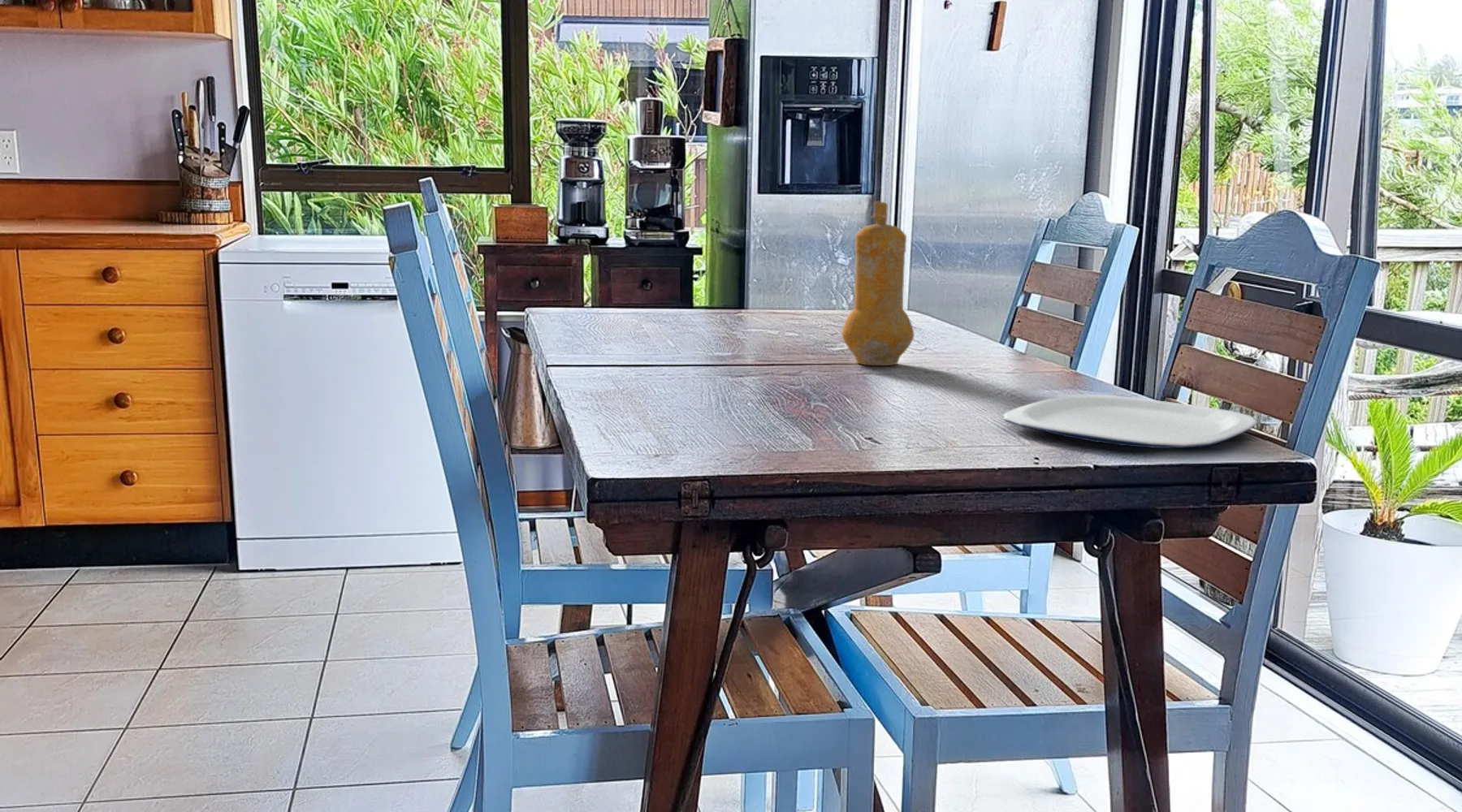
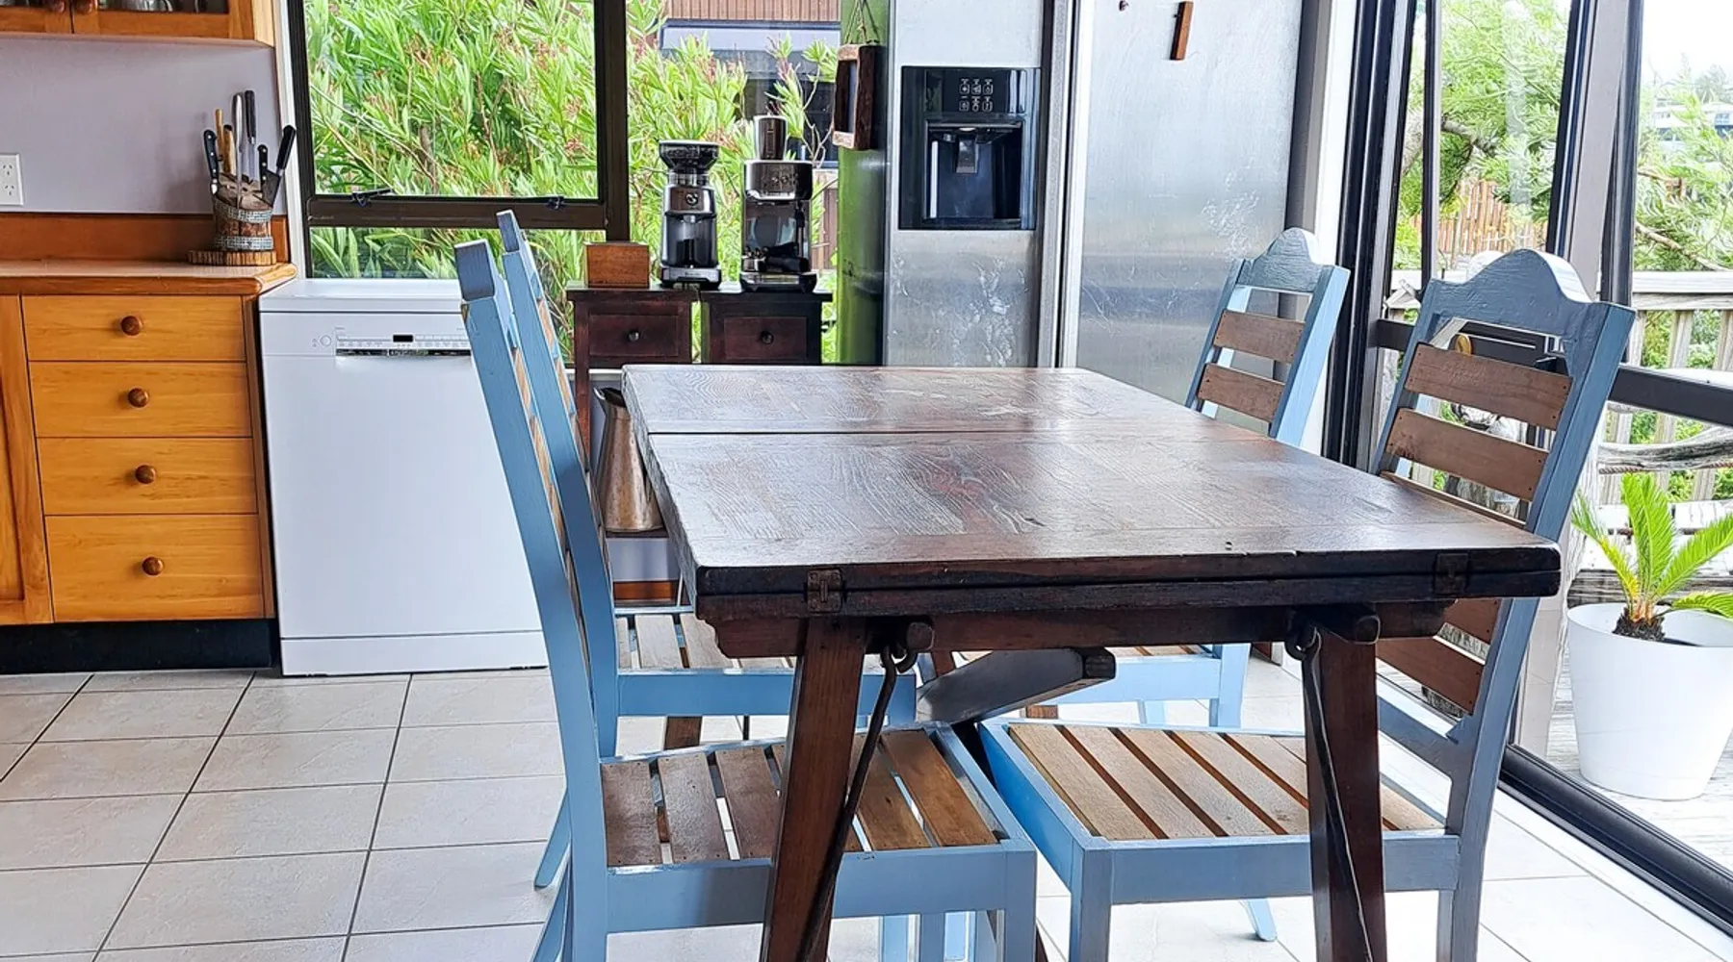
- pepper mill (878, 283)
- plate (1129, 422)
